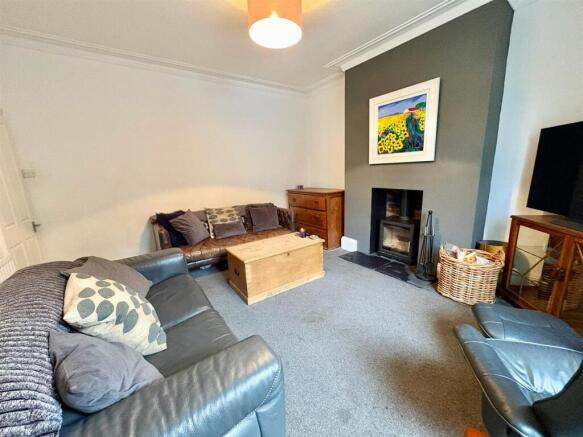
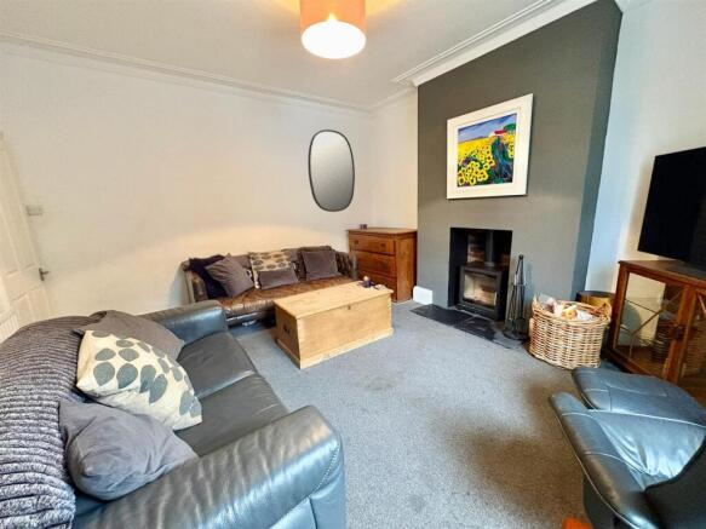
+ home mirror (332, 172)
